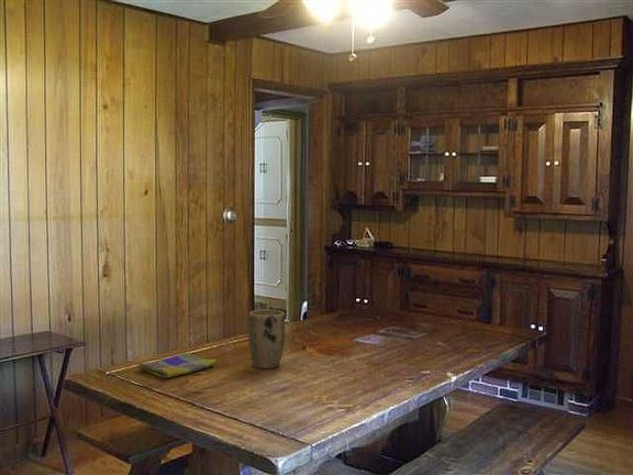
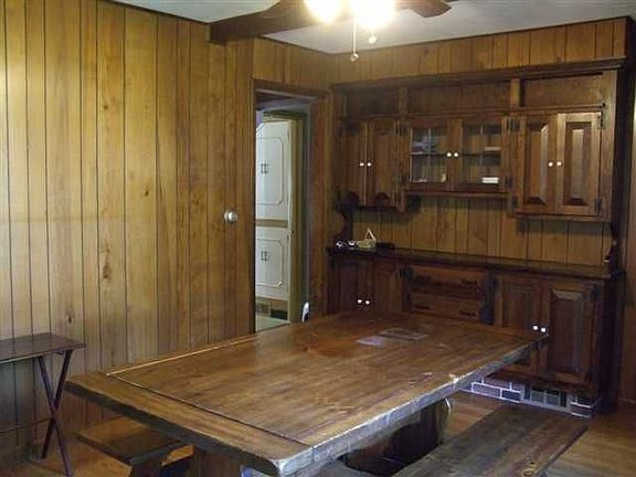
- plant pot (266, 339)
- dish towel (177, 364)
